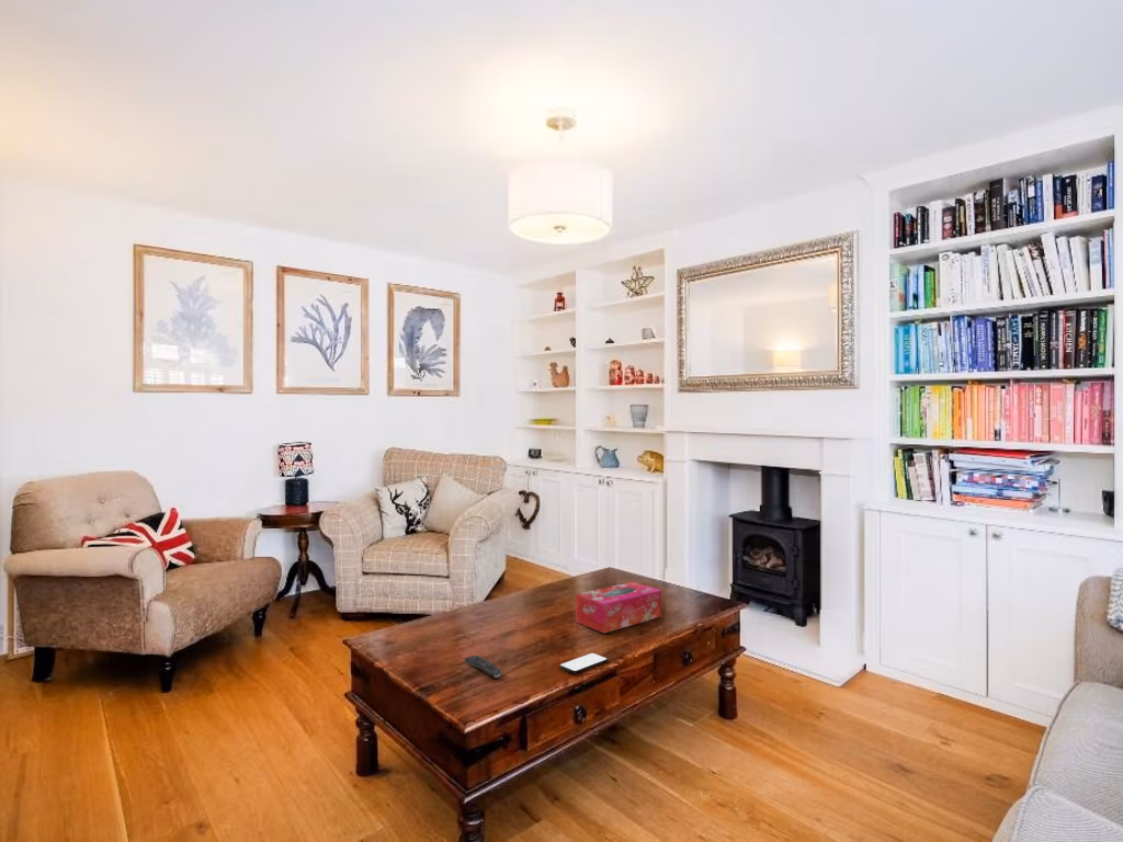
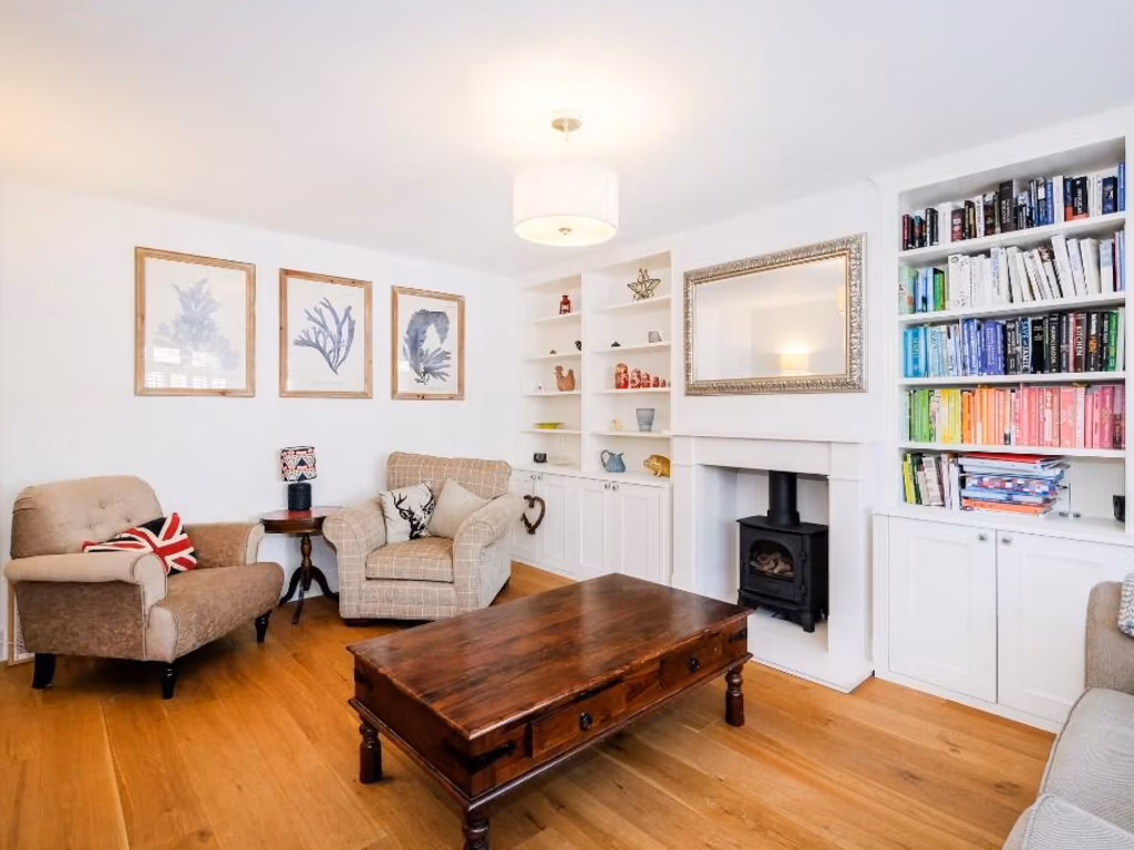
- remote control (484, 665)
- smartphone (583, 662)
- tissue box (619, 605)
